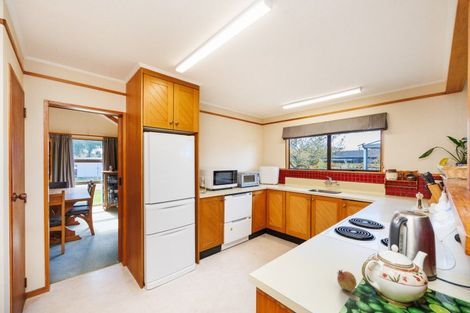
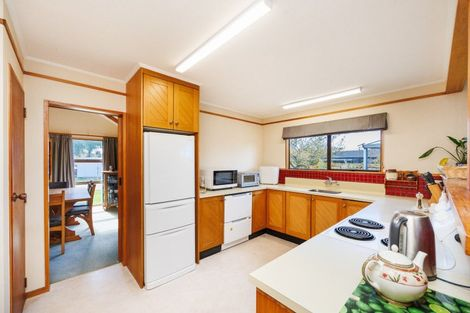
- fruit (346, 279)
